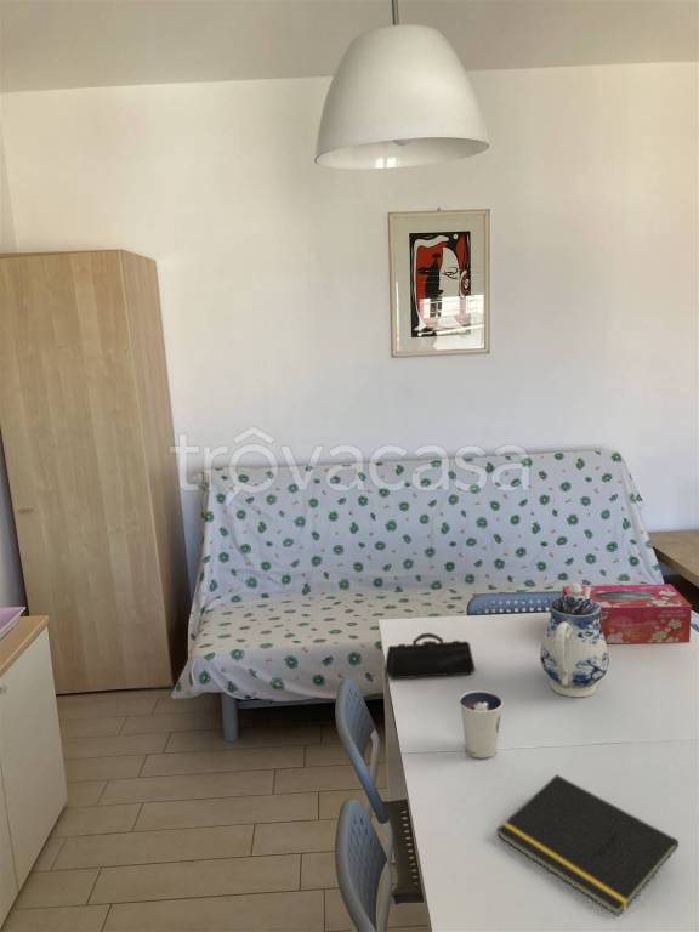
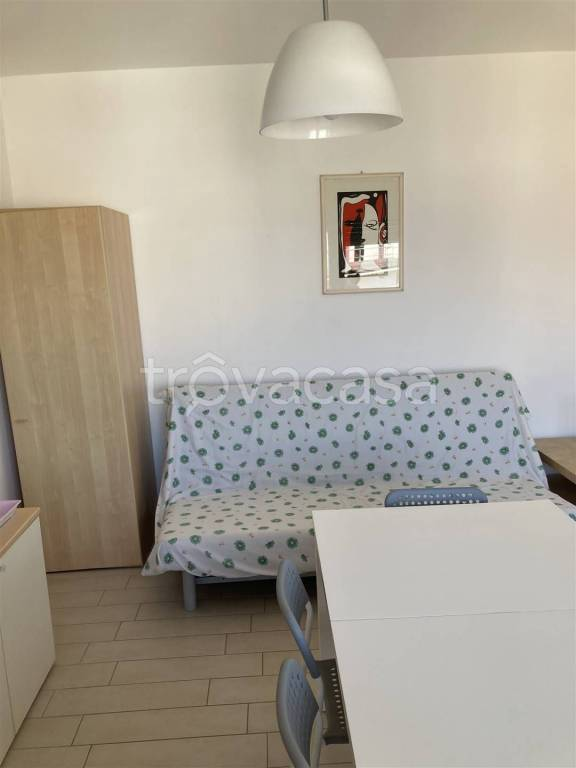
- tissue box (624, 613)
- teapot (574, 635)
- pencil case (430, 652)
- notepad (584, 837)
- dixie cup (481, 726)
